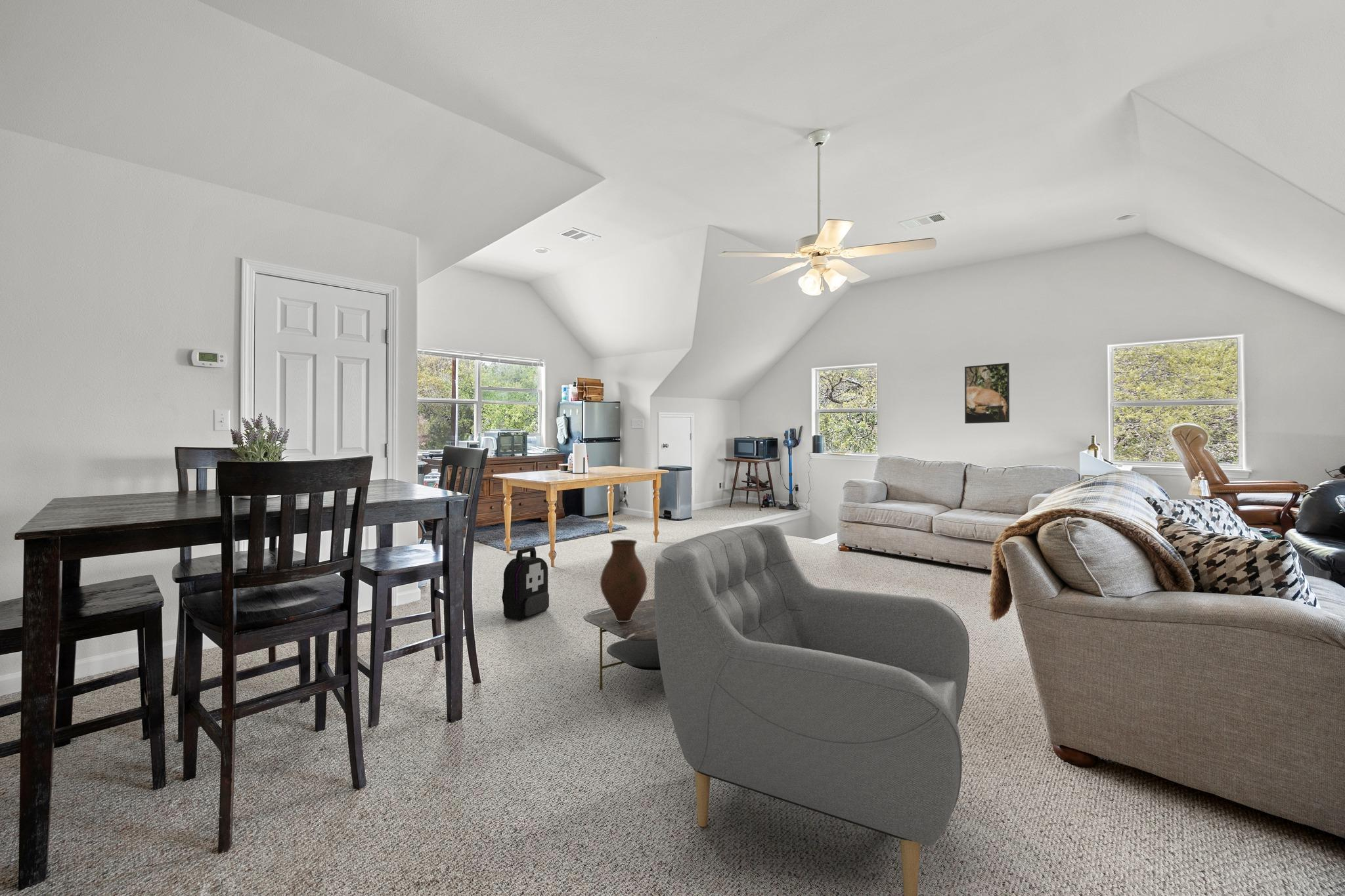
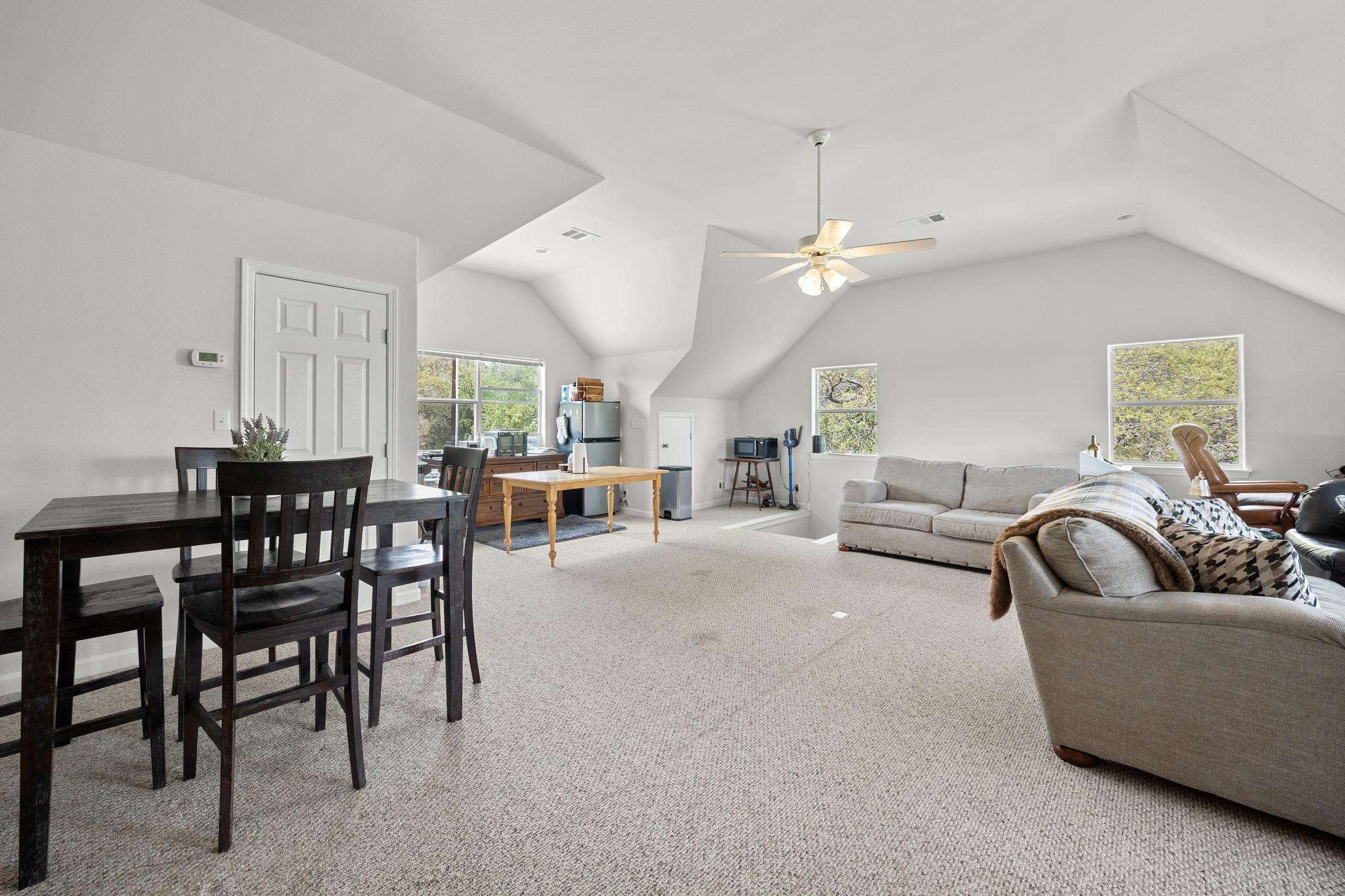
- vase (623, 580)
- backpack (525, 581)
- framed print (986, 394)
- armchair (814, 673)
- coffee table (656, 633)
